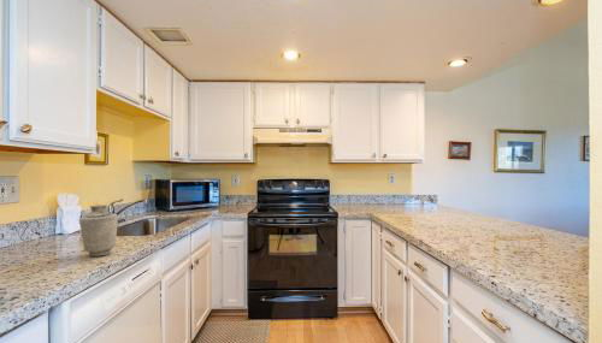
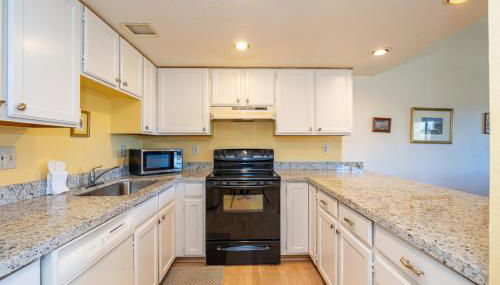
- vase (99, 229)
